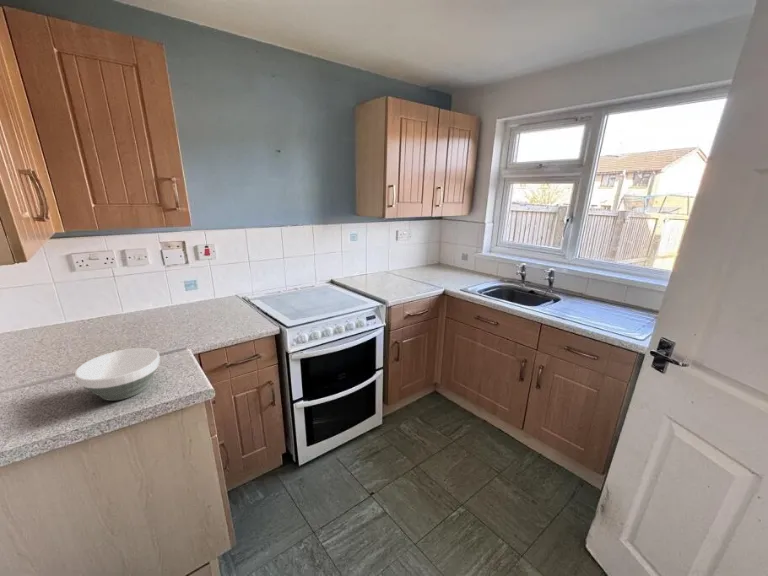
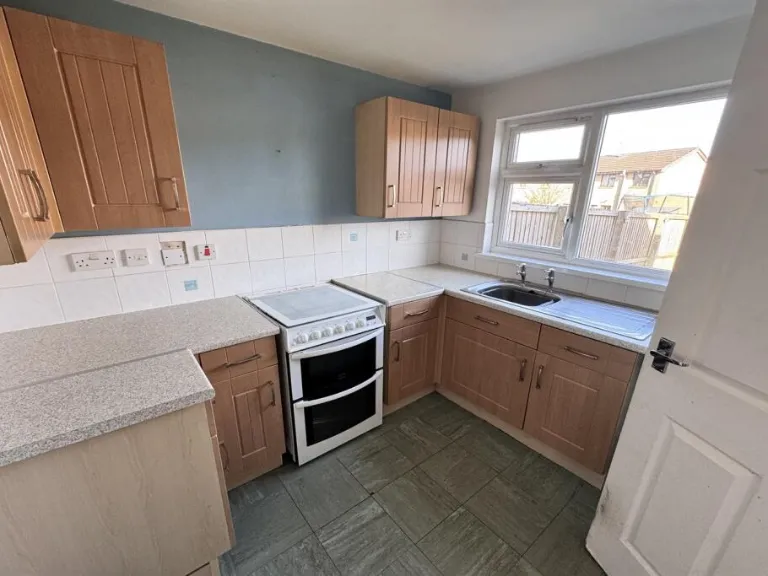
- bowl (122, 376)
